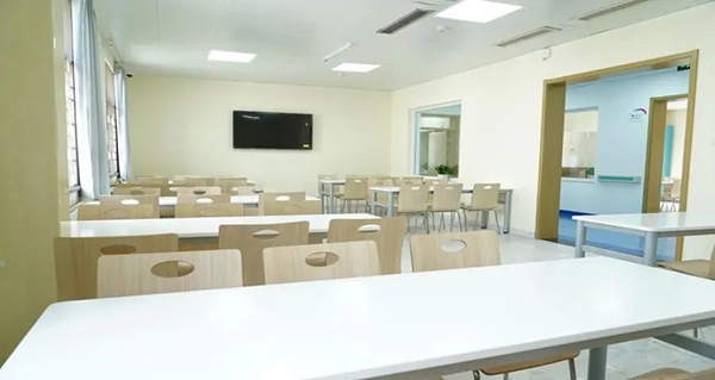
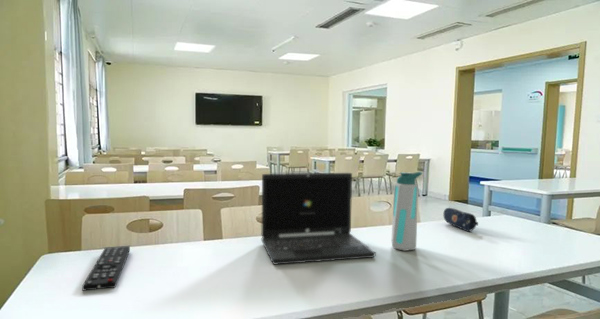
+ laptop (316, 213)
+ water bottle (407, 209)
+ pencil case (458, 218)
+ remote control (109, 264)
